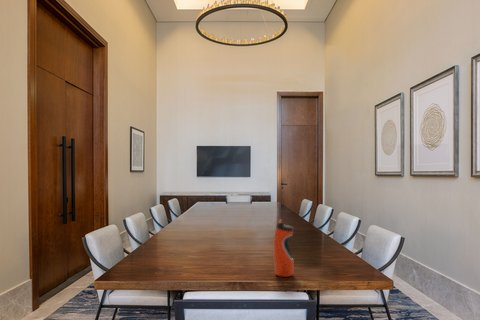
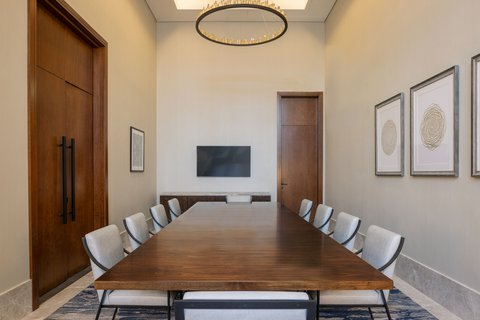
- water bottle (283, 247)
